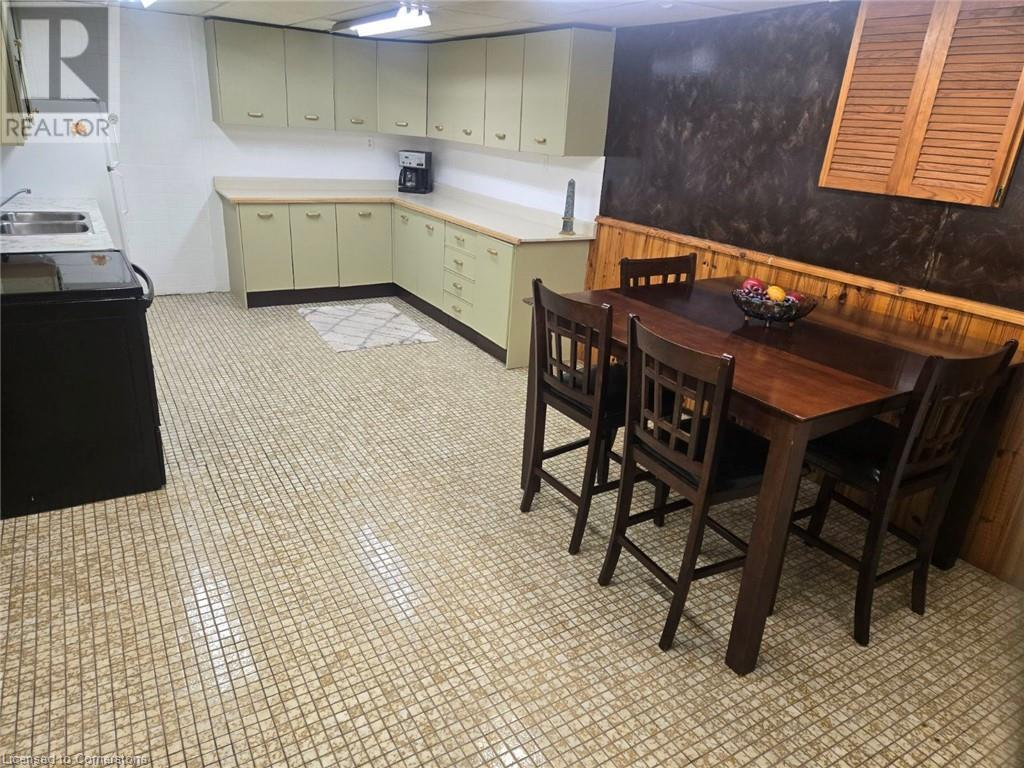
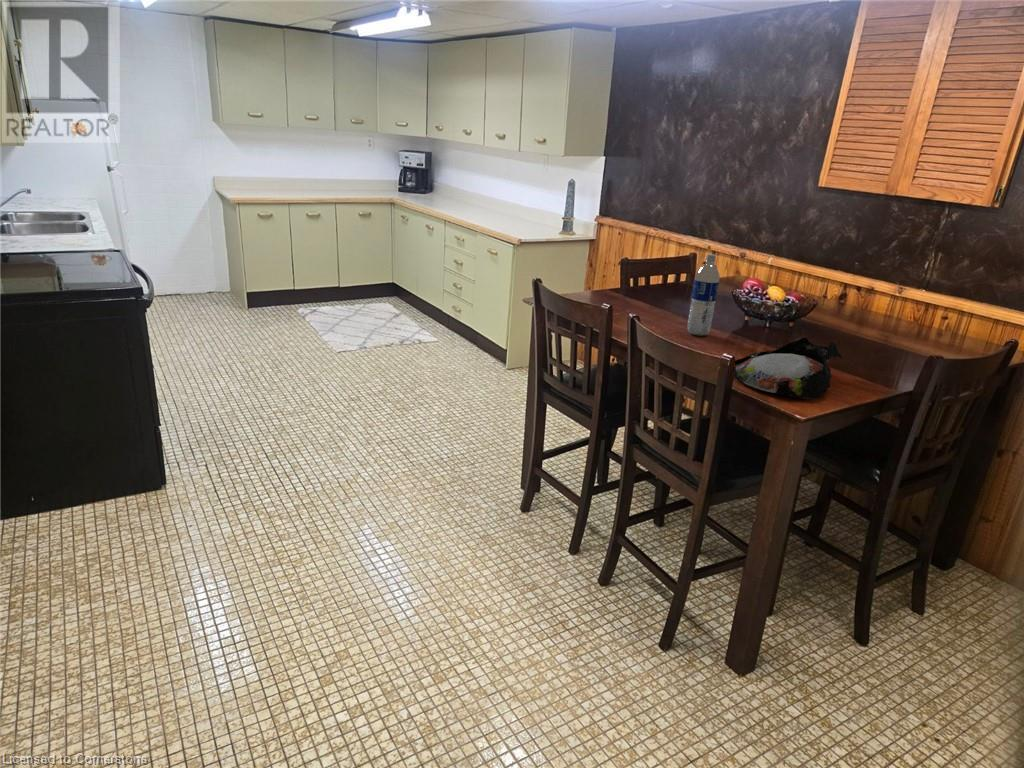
+ plate (781, 359)
+ water bottle (704, 295)
